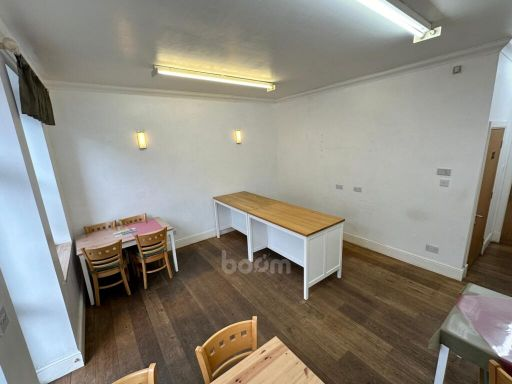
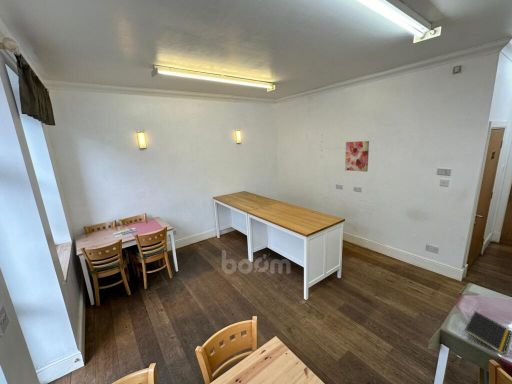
+ wall art (356, 156)
+ notepad (488, 330)
